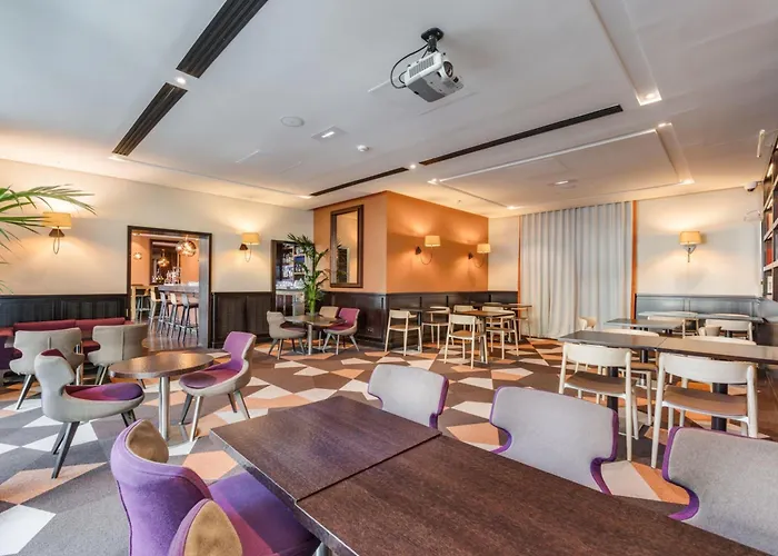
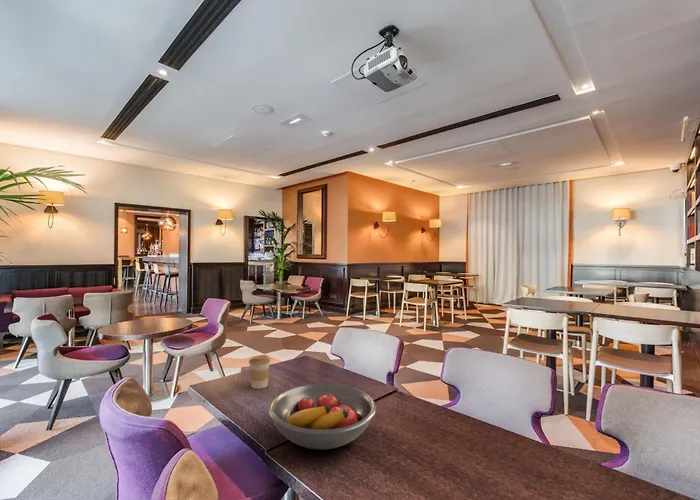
+ coffee cup (259, 370)
+ fruit bowl (322, 415)
